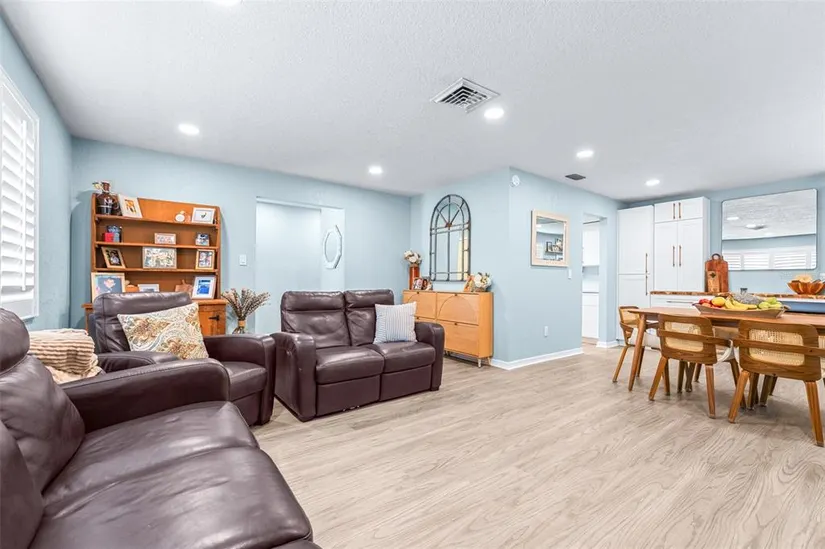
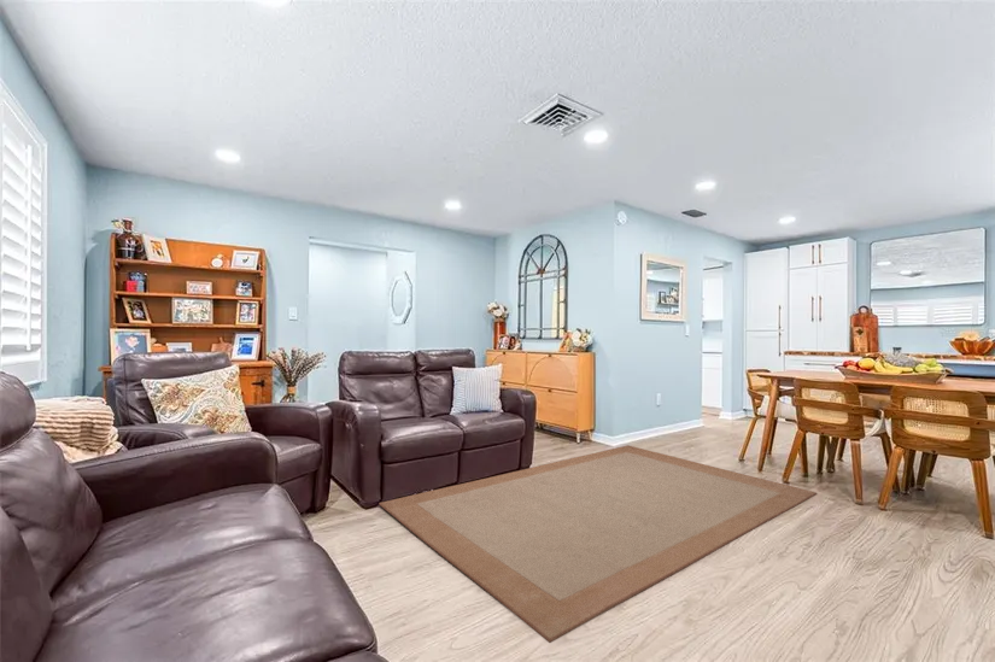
+ rug (607, 498)
